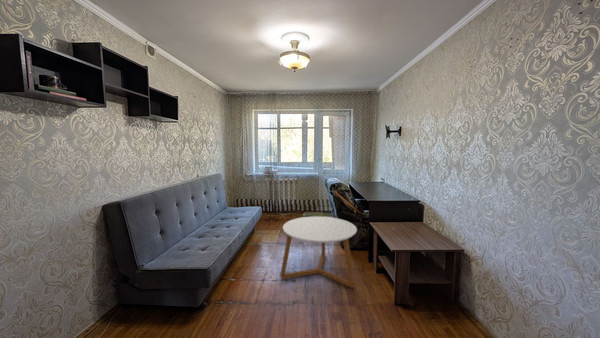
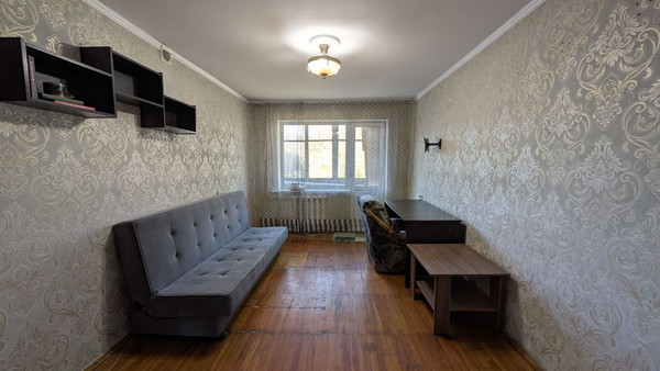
- coffee table (322, 250)
